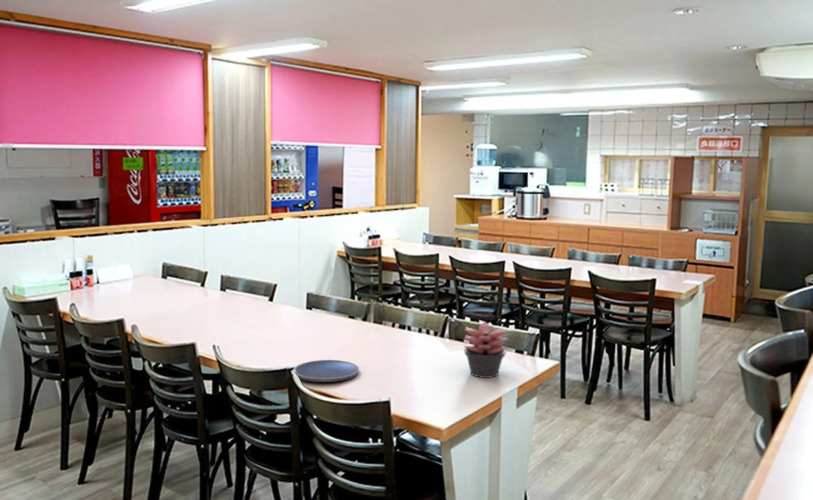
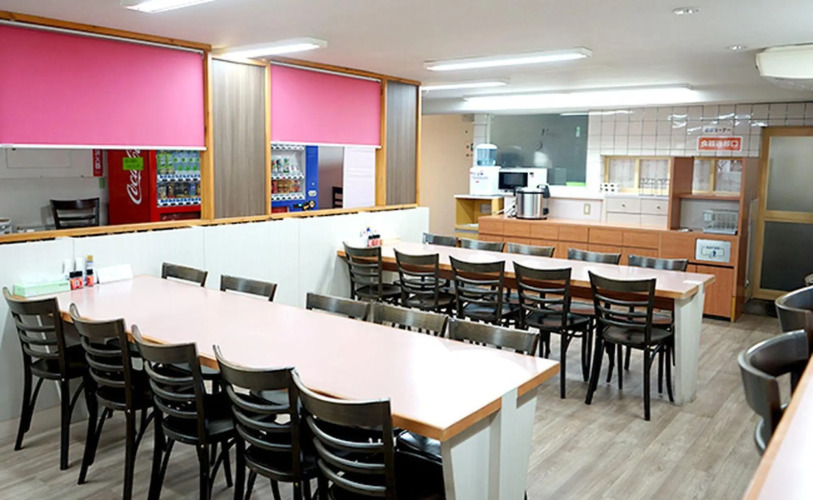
- succulent plant (485, 350)
- plate (326, 371)
